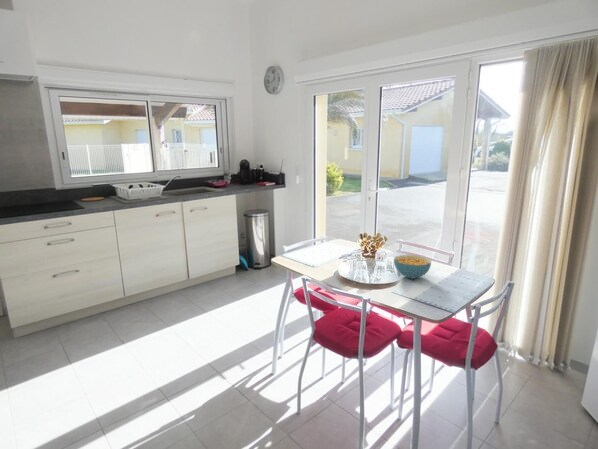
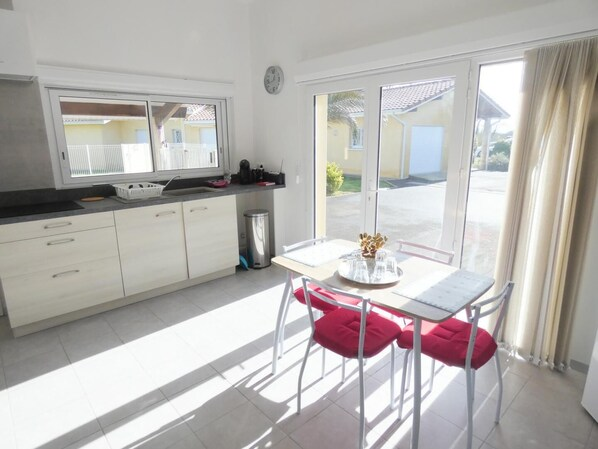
- cereal bowl (411, 268)
